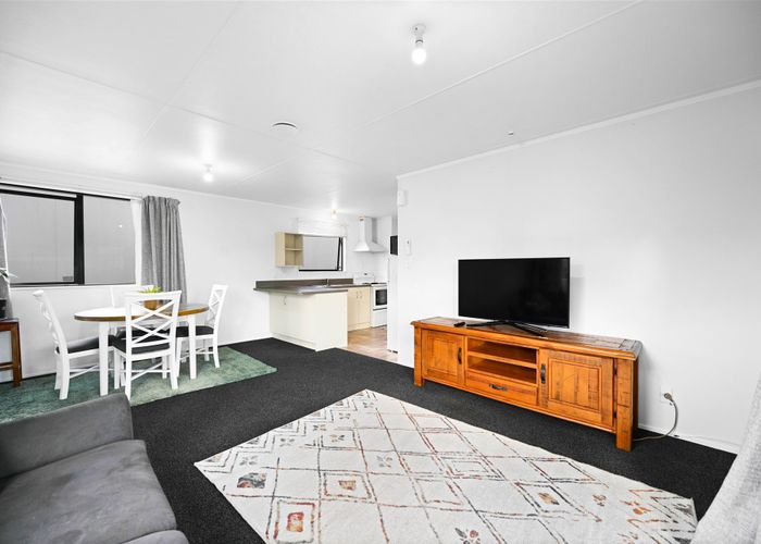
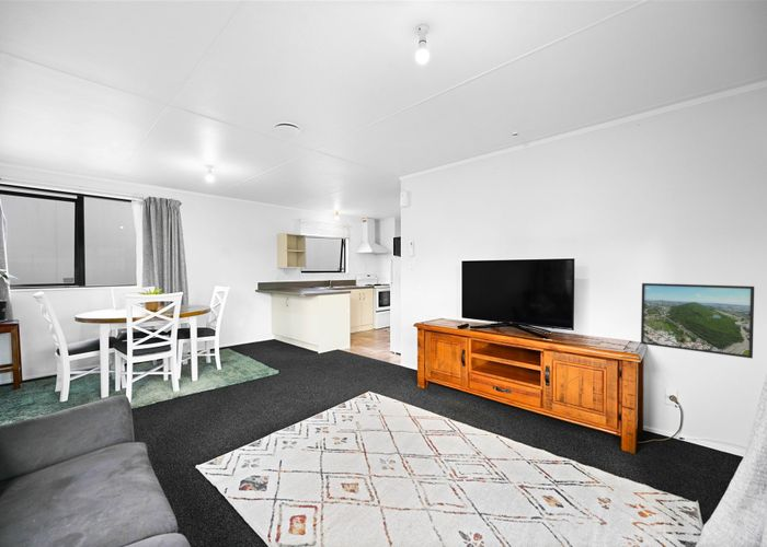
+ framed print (692, 317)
